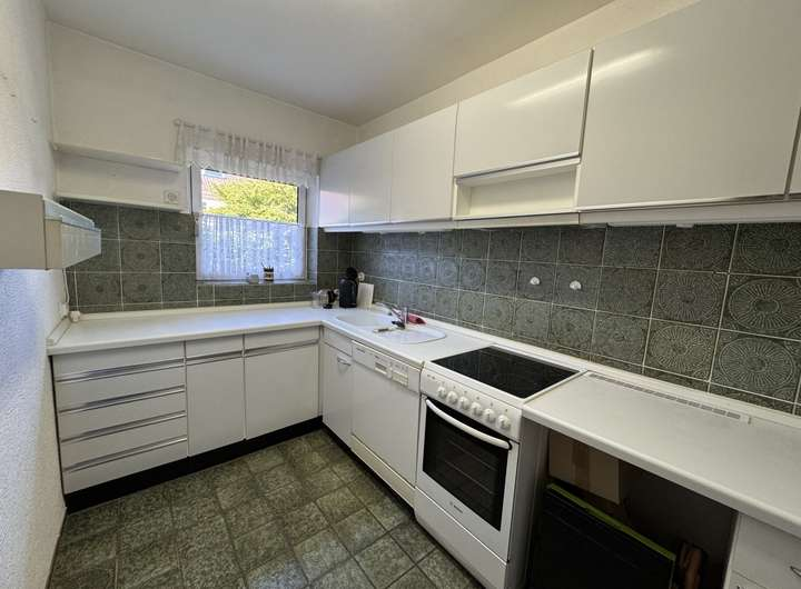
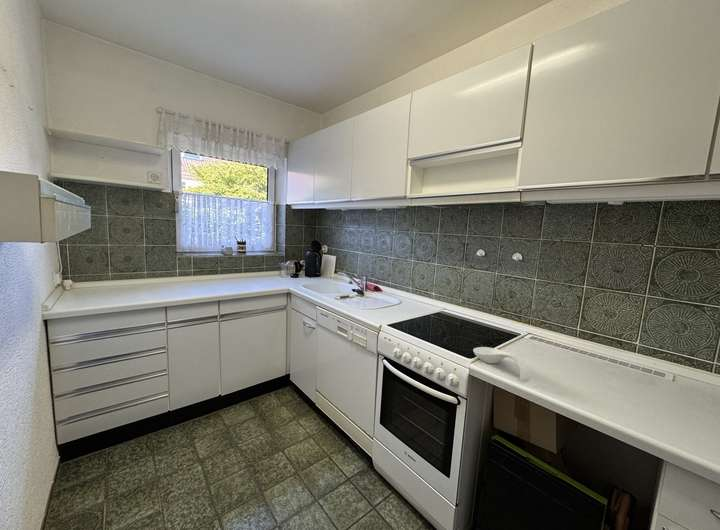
+ spoon rest (500, 357)
